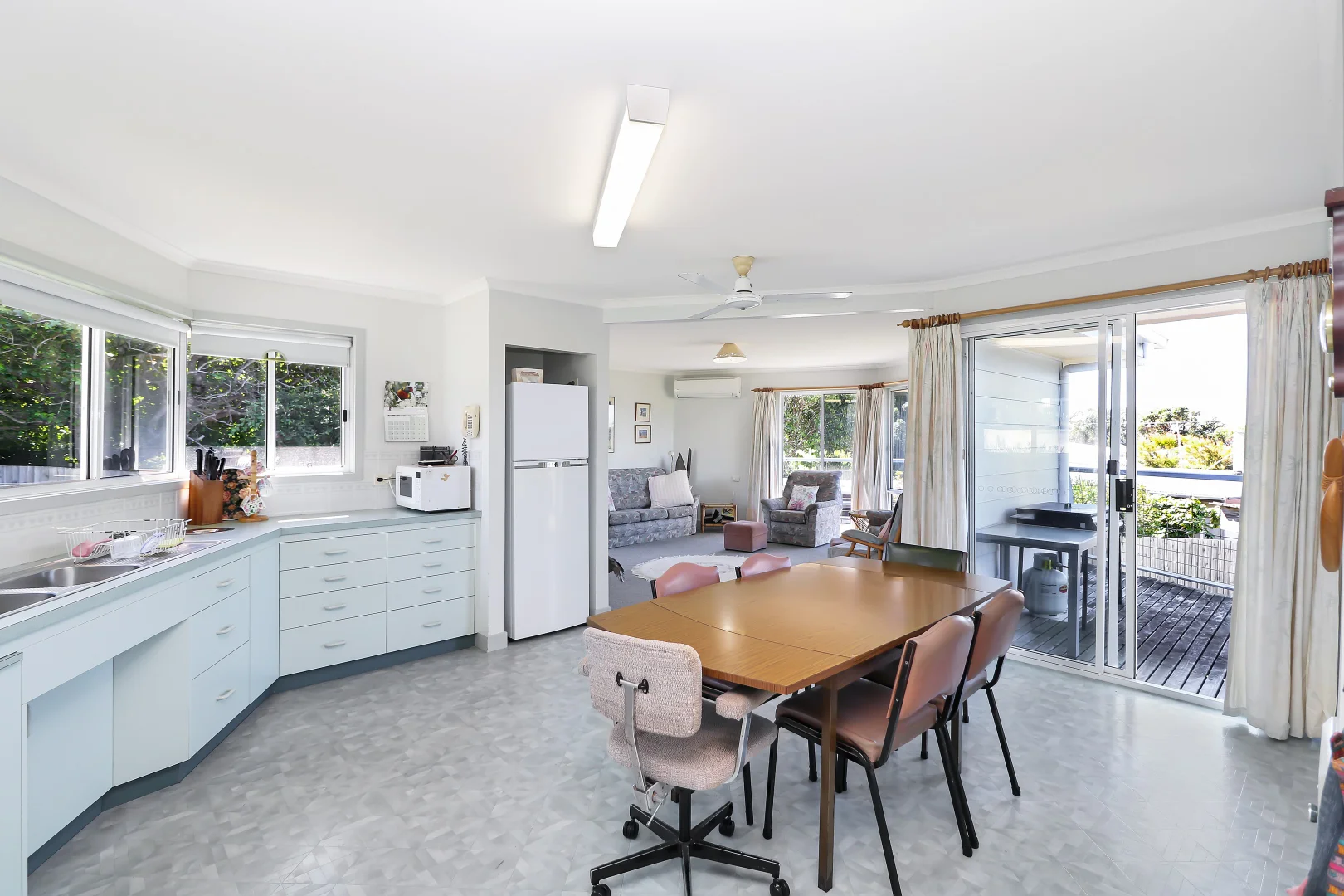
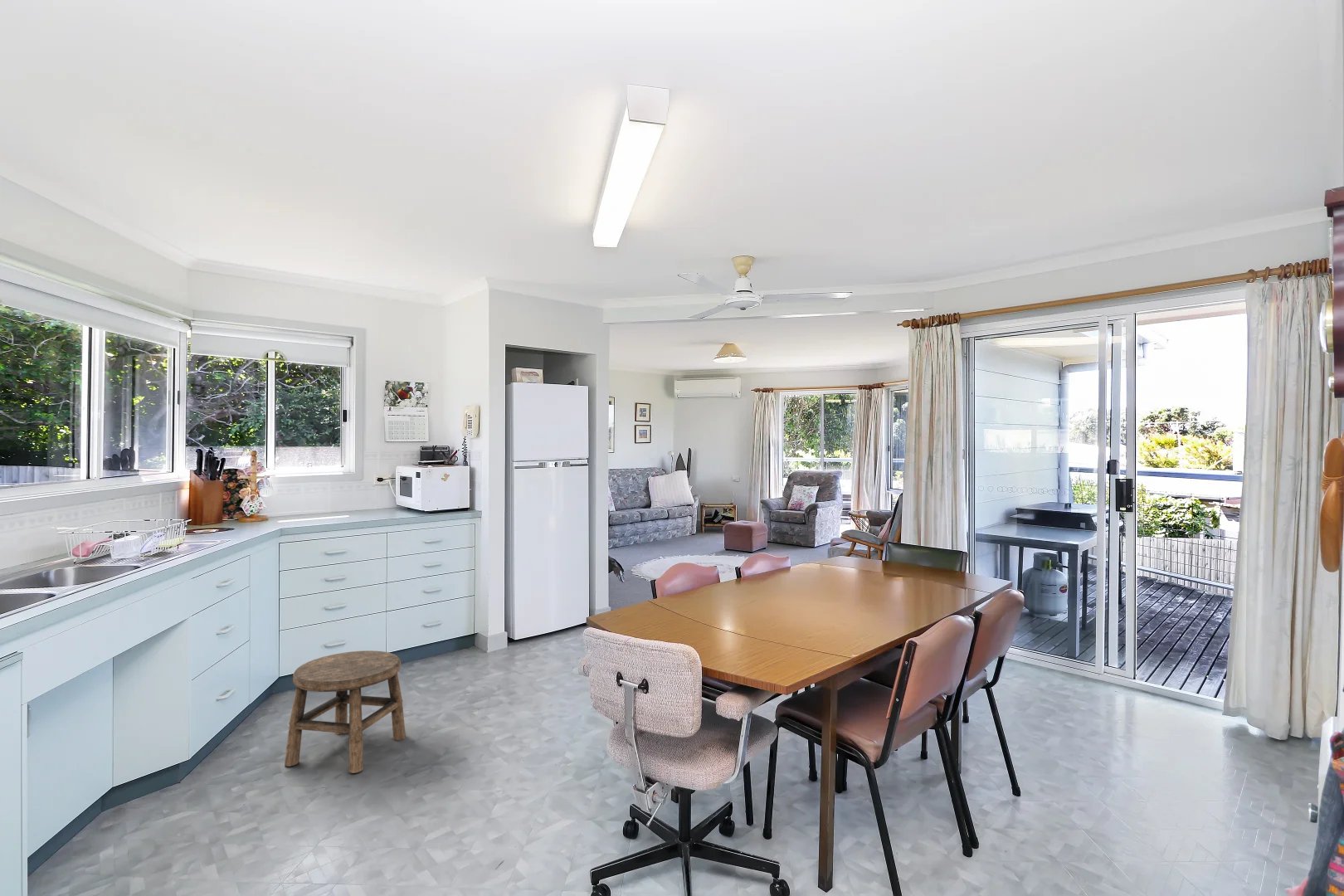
+ stool (347, 707)
